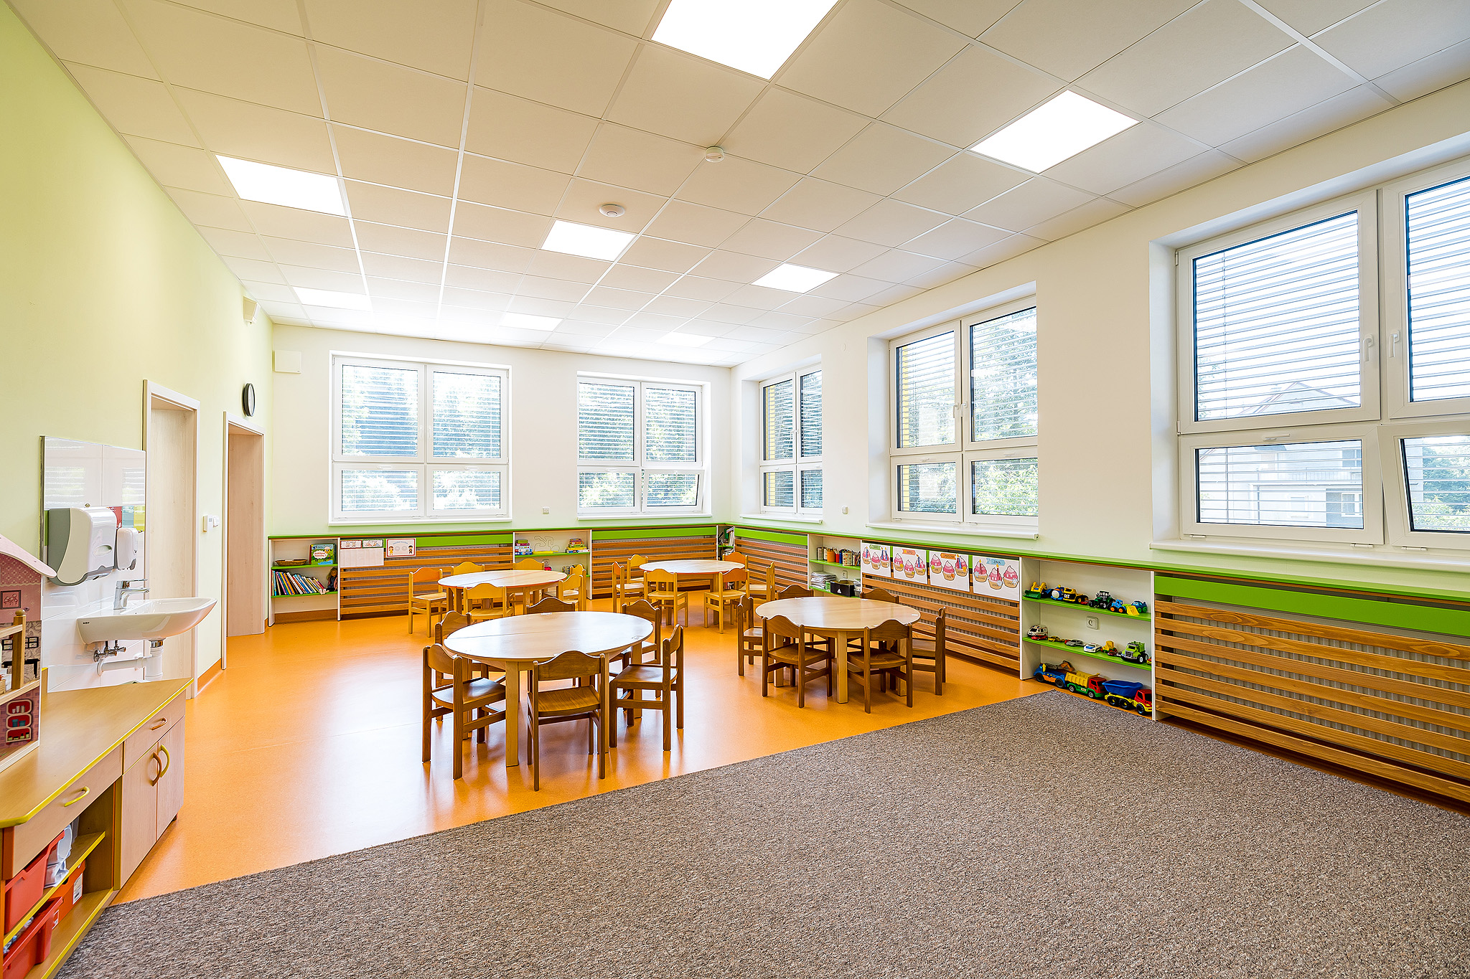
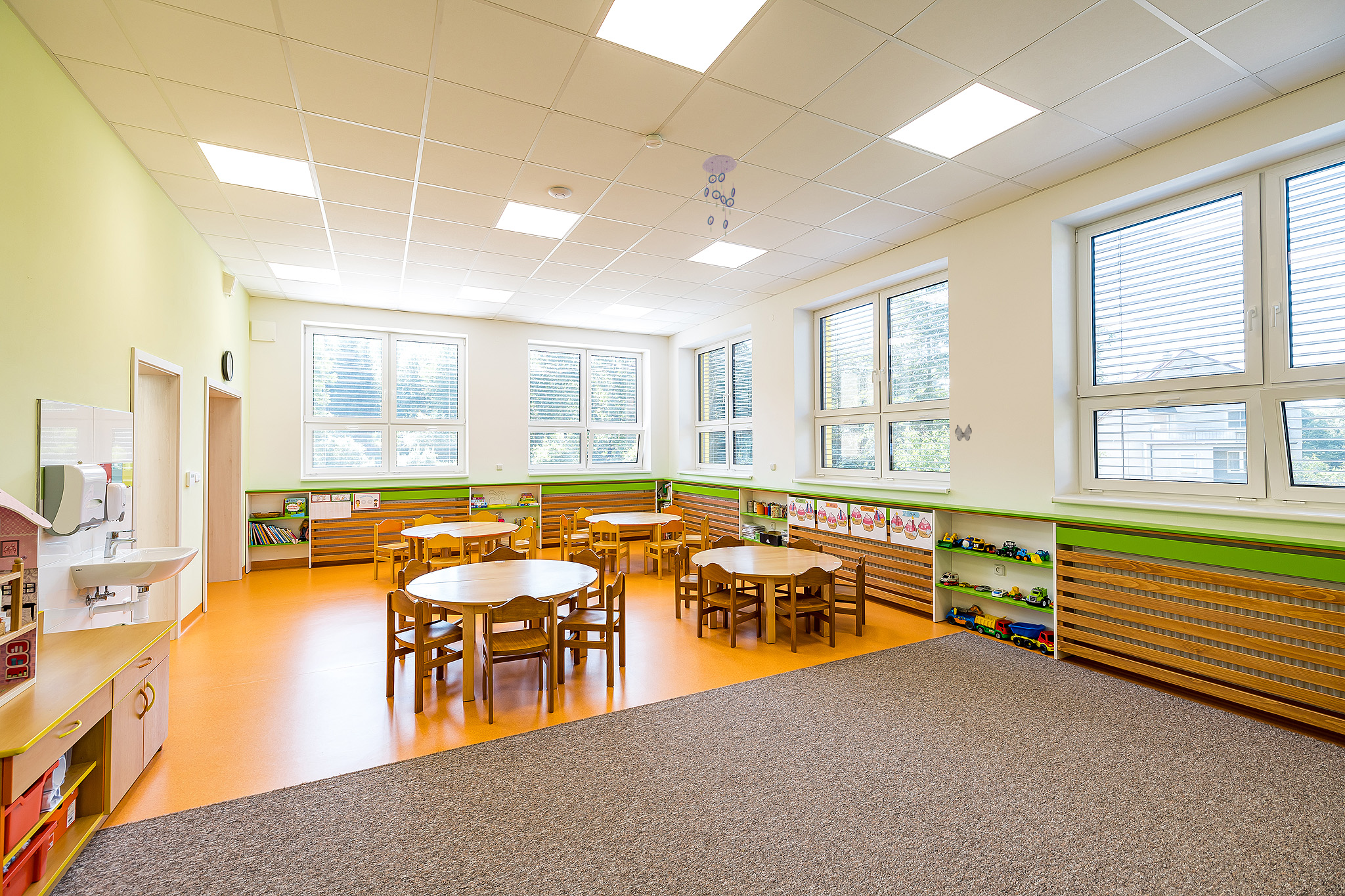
+ decorative butterfly (962, 433)
+ ceiling mobile (720, 198)
